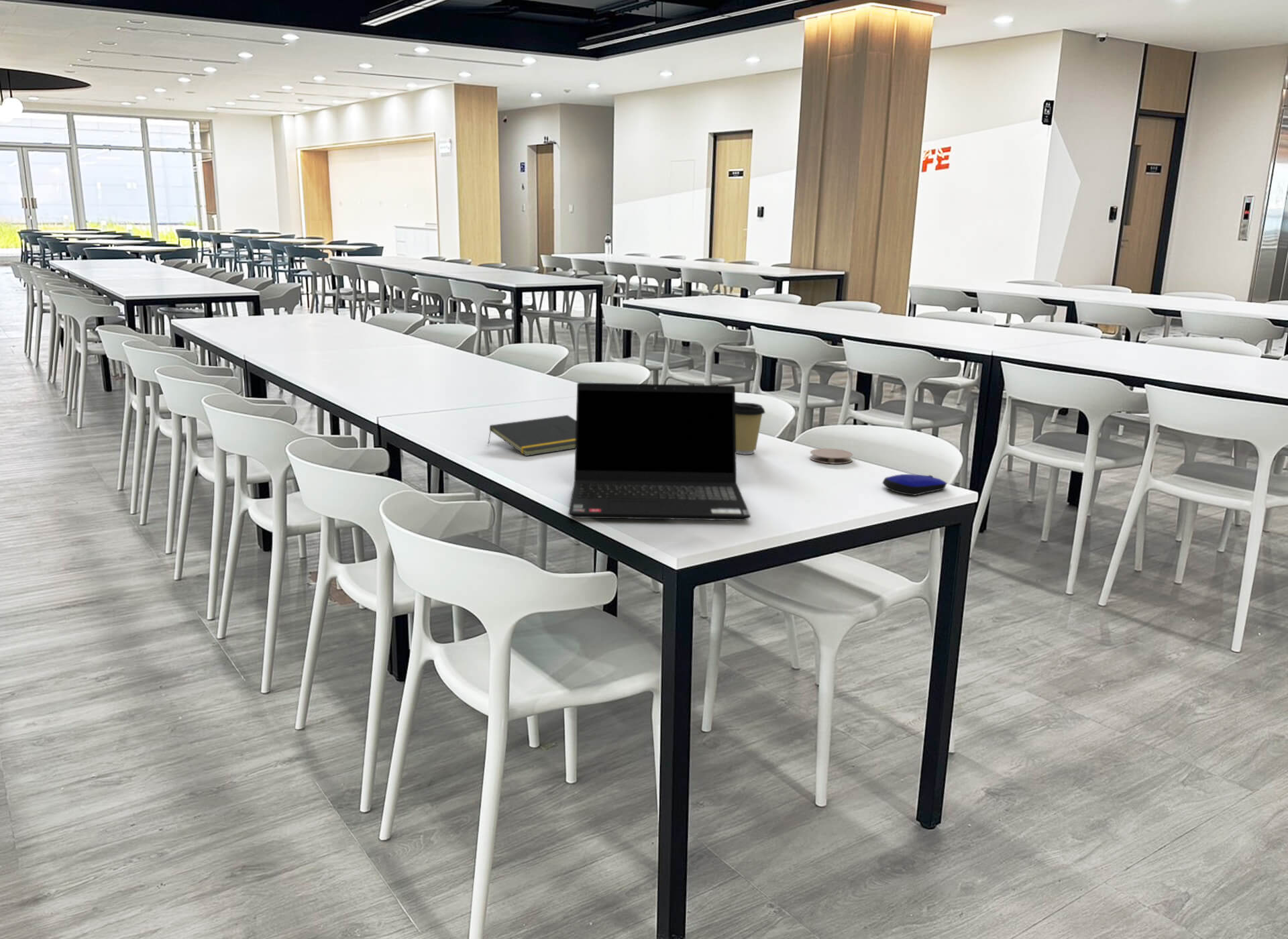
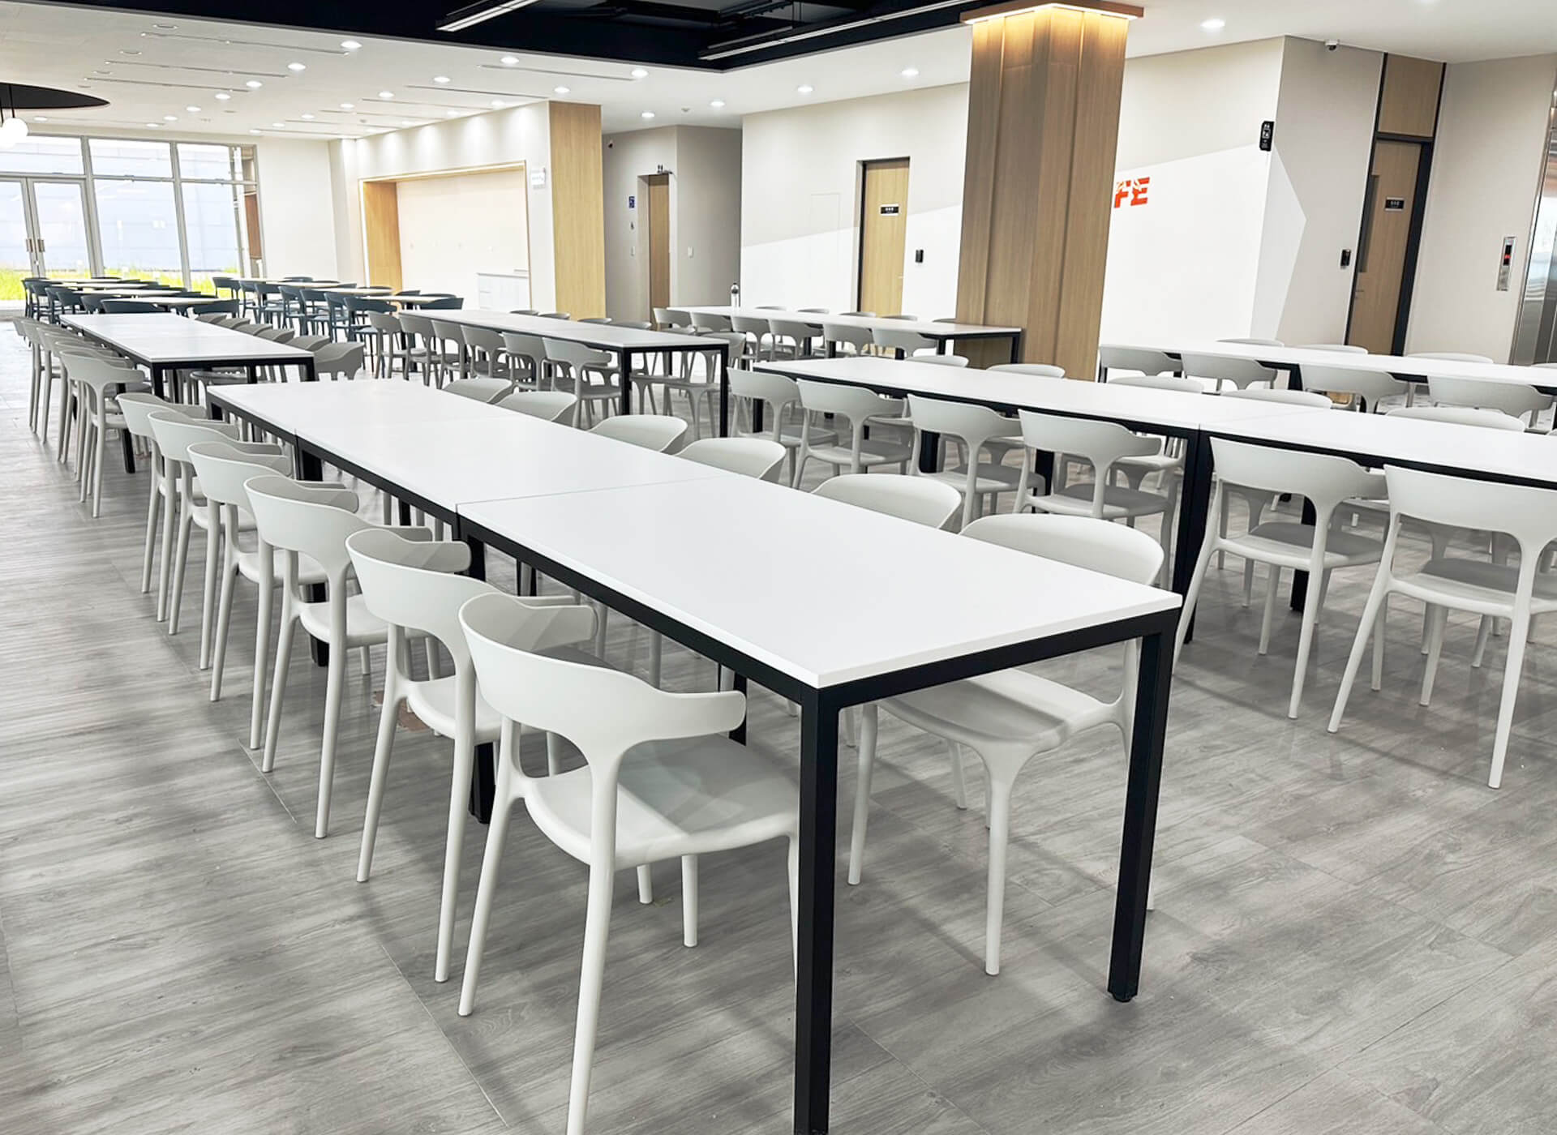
- coffee cup (745, 427)
- coaster (830, 455)
- laptop computer (657, 448)
- notepad (547, 434)
- computer mouse (916, 481)
